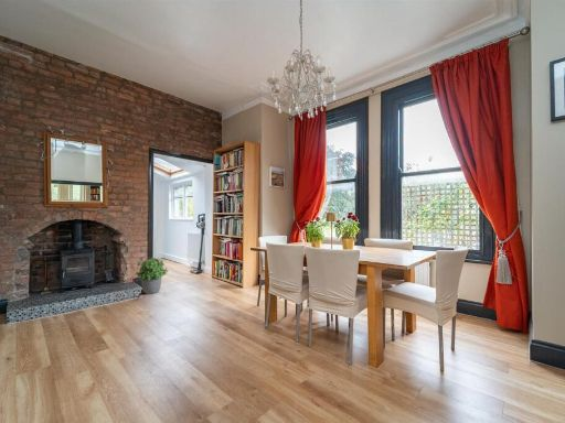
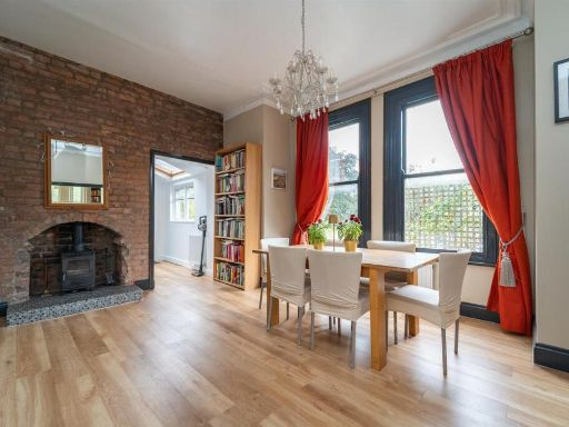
- potted plant (151, 274)
